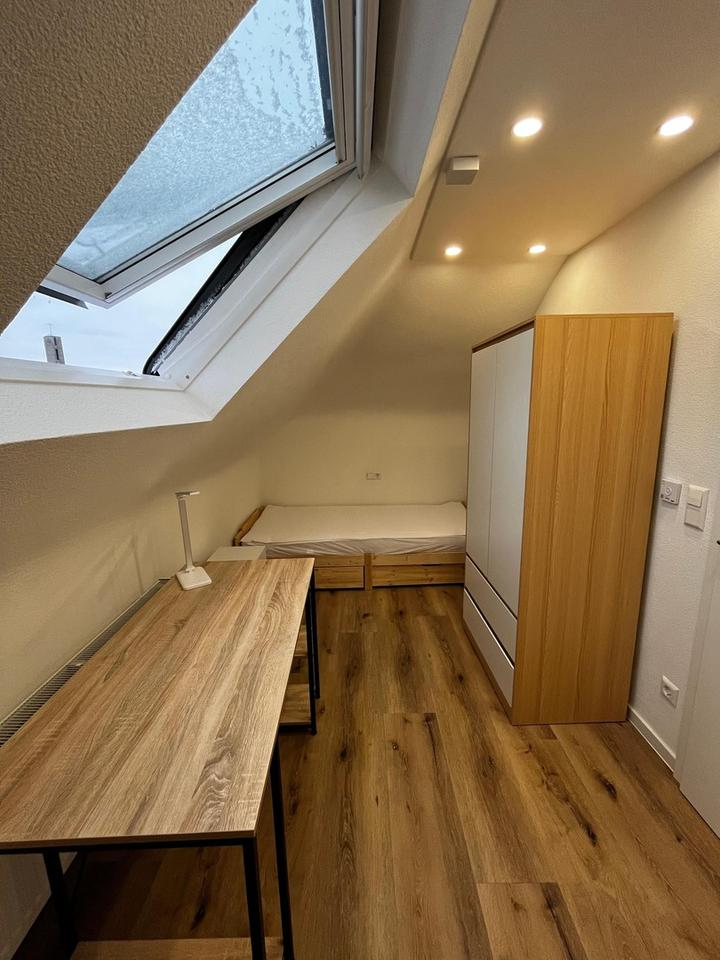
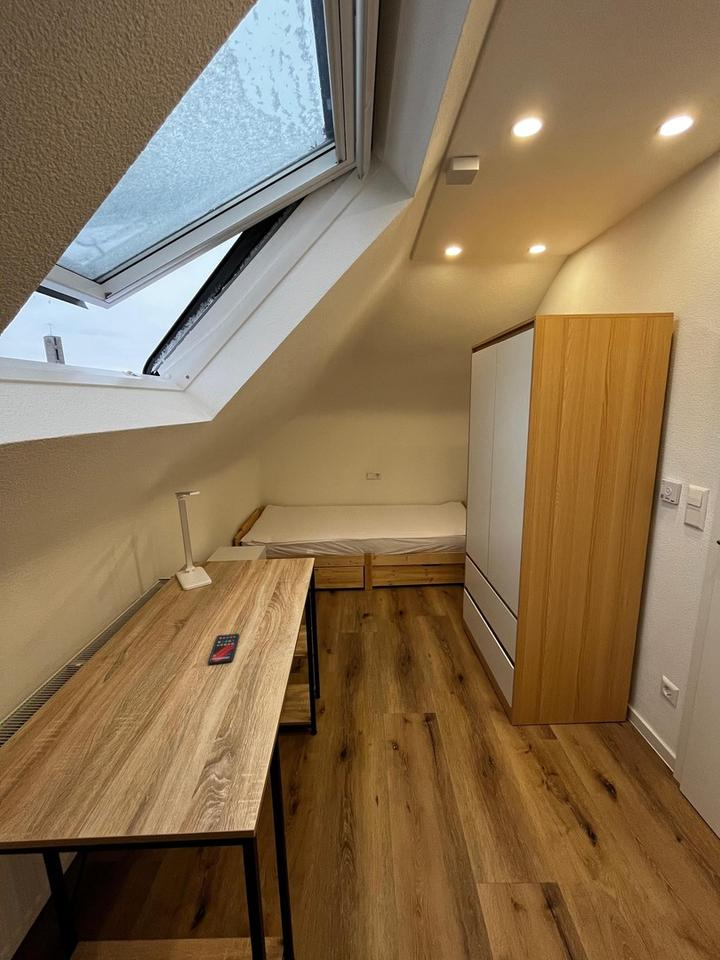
+ smartphone (224, 647)
